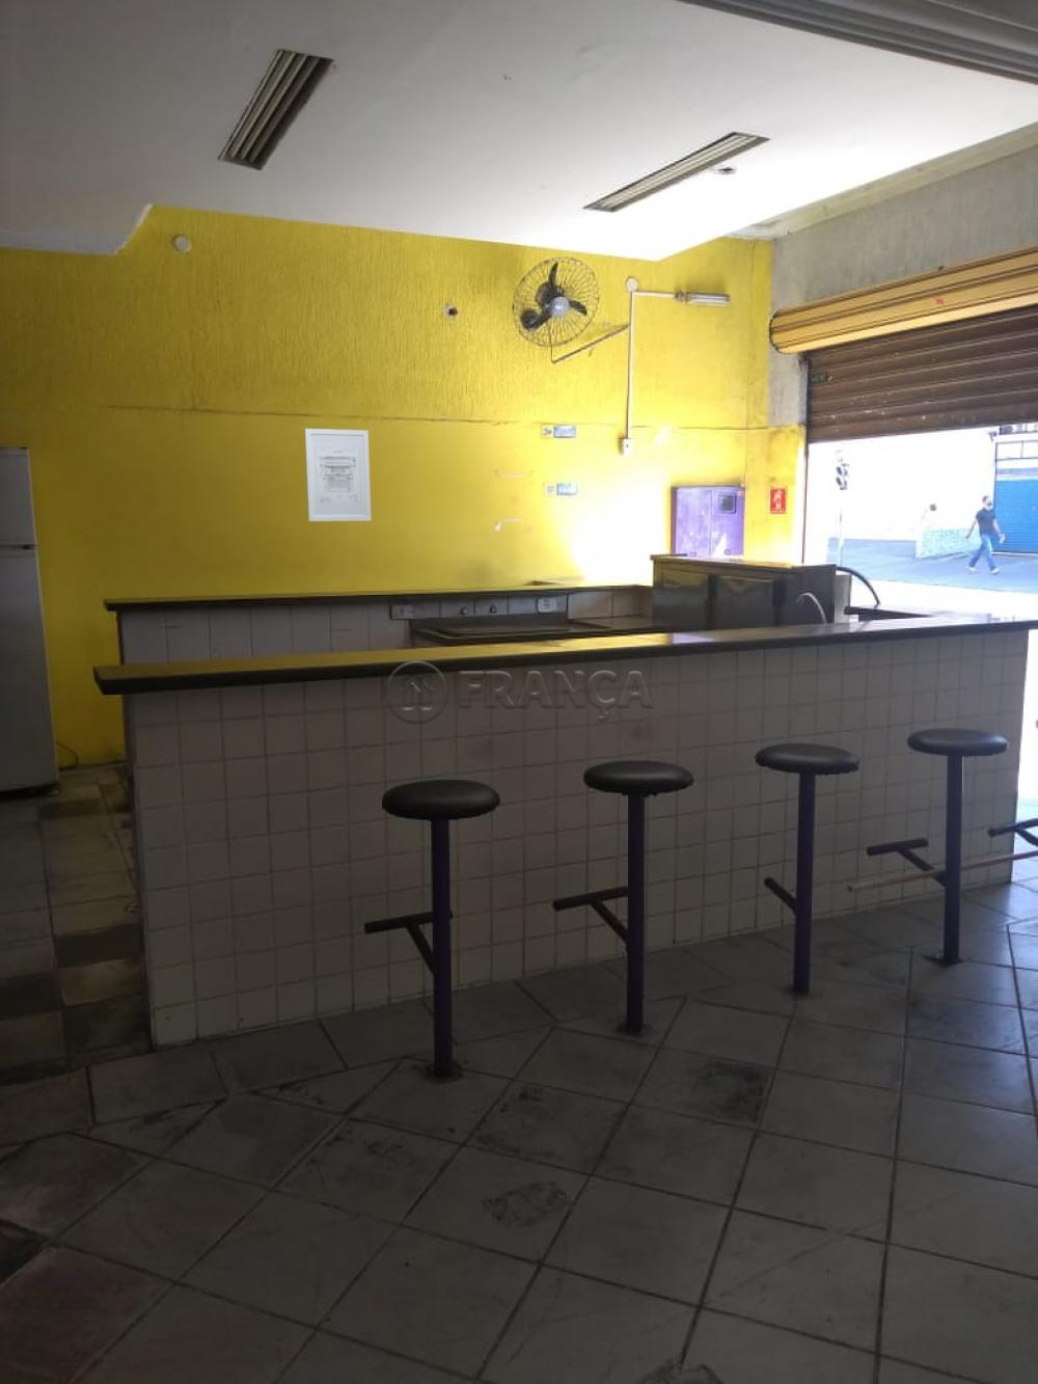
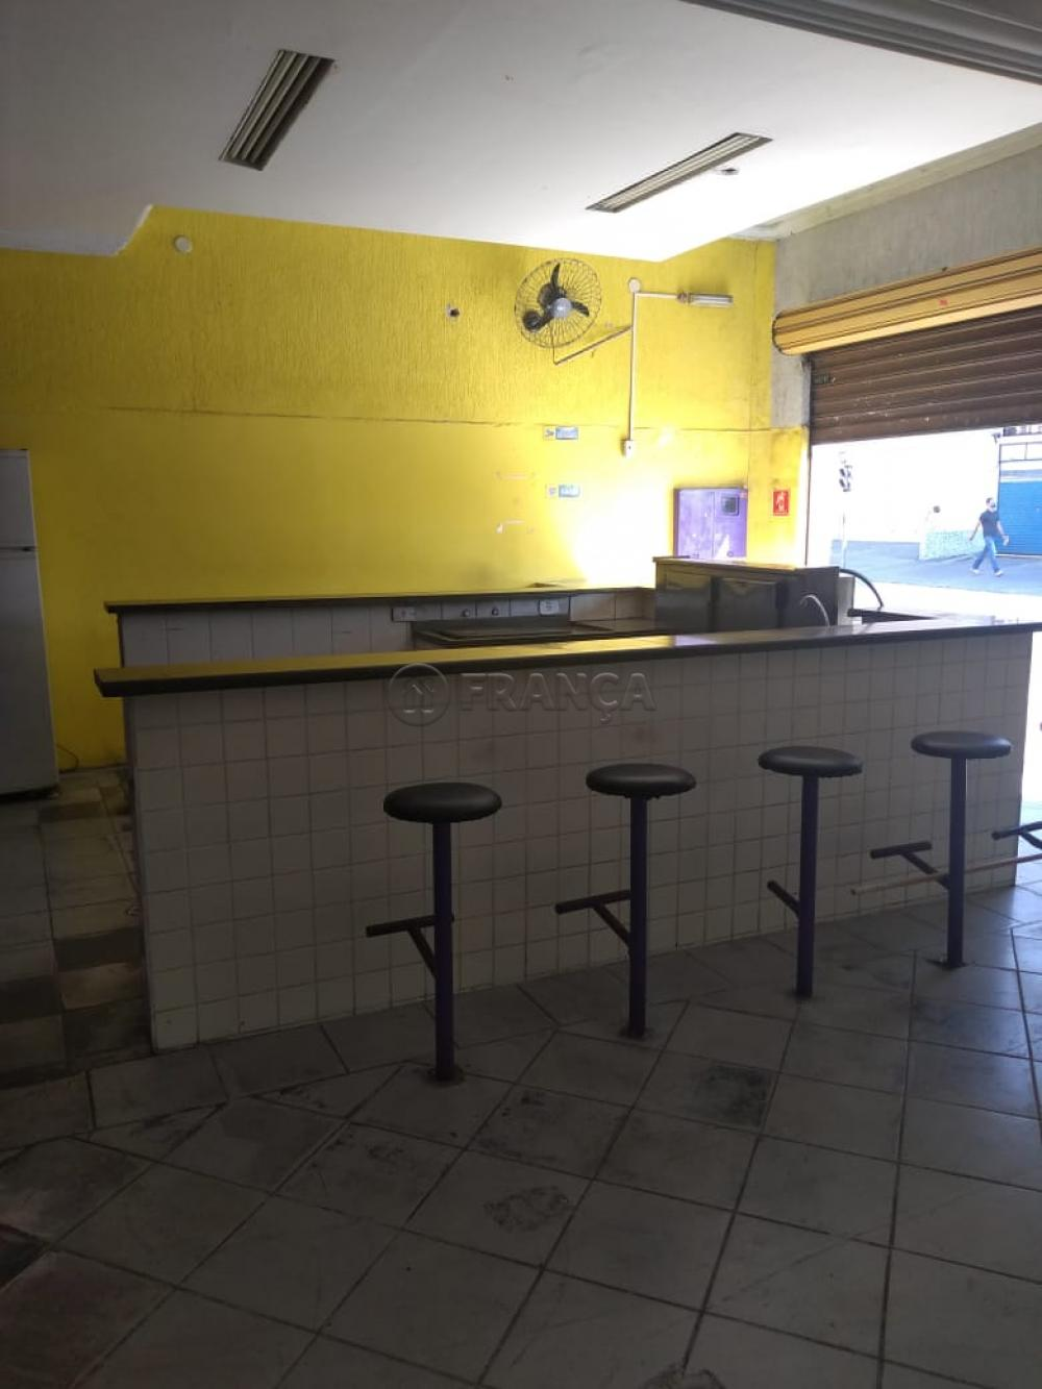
- wall art (338, 476)
